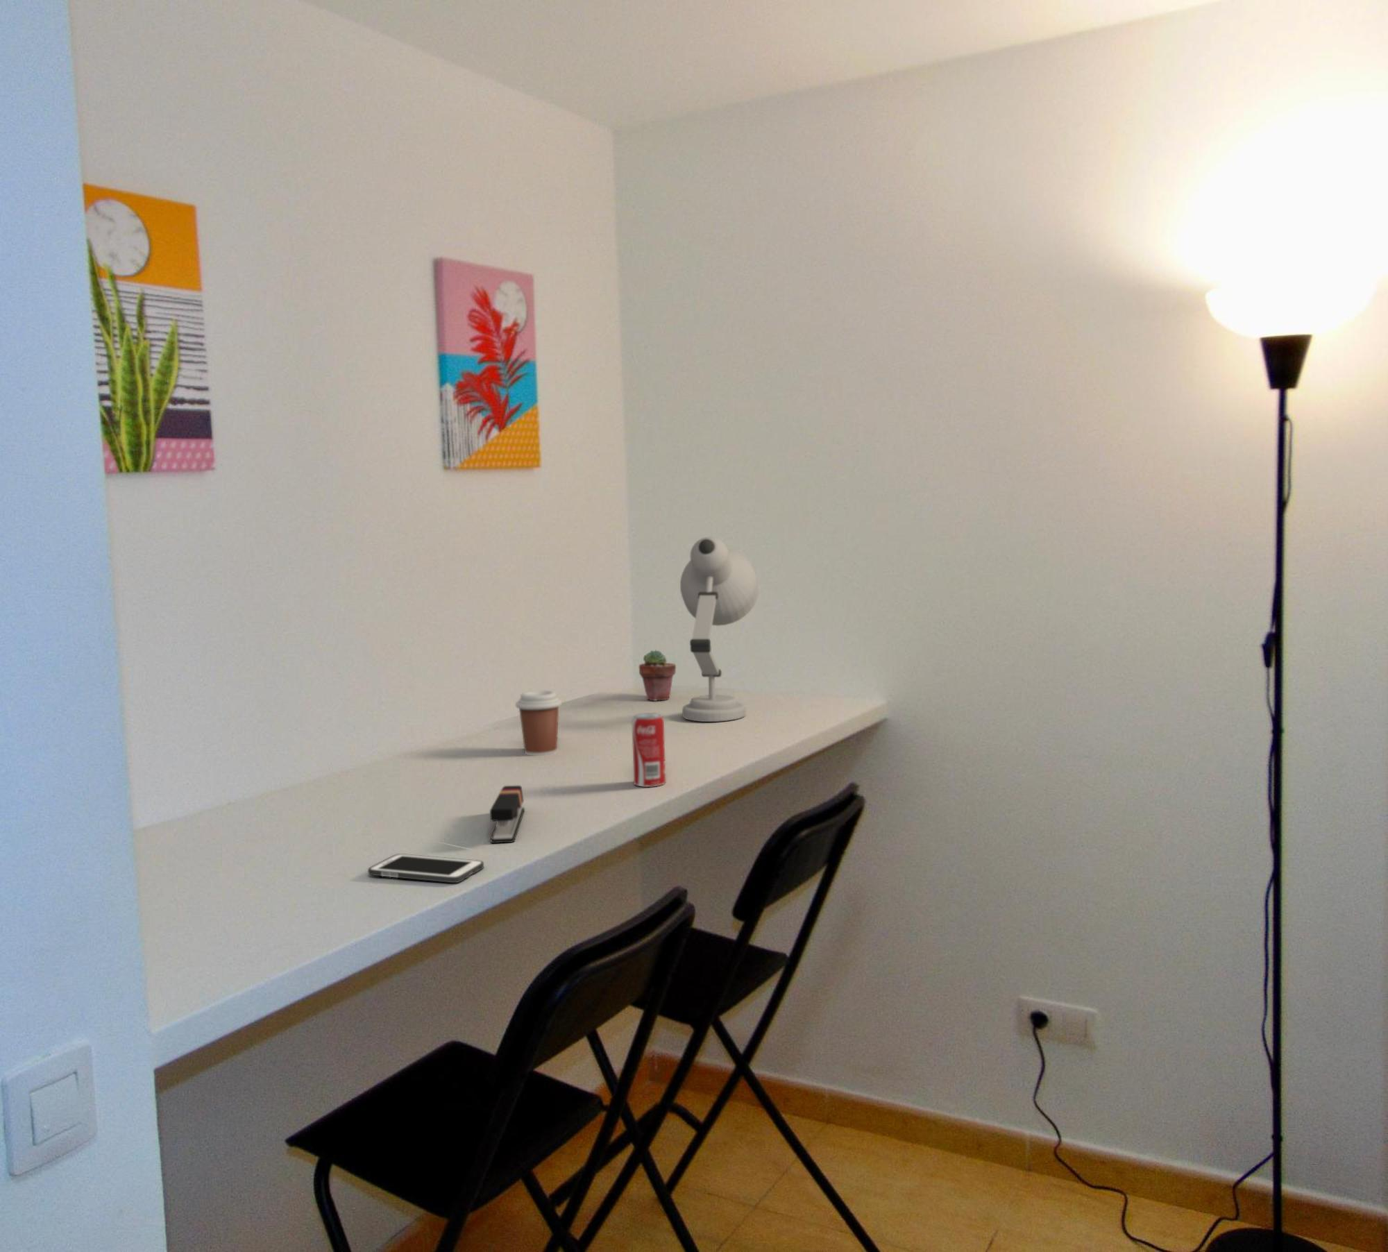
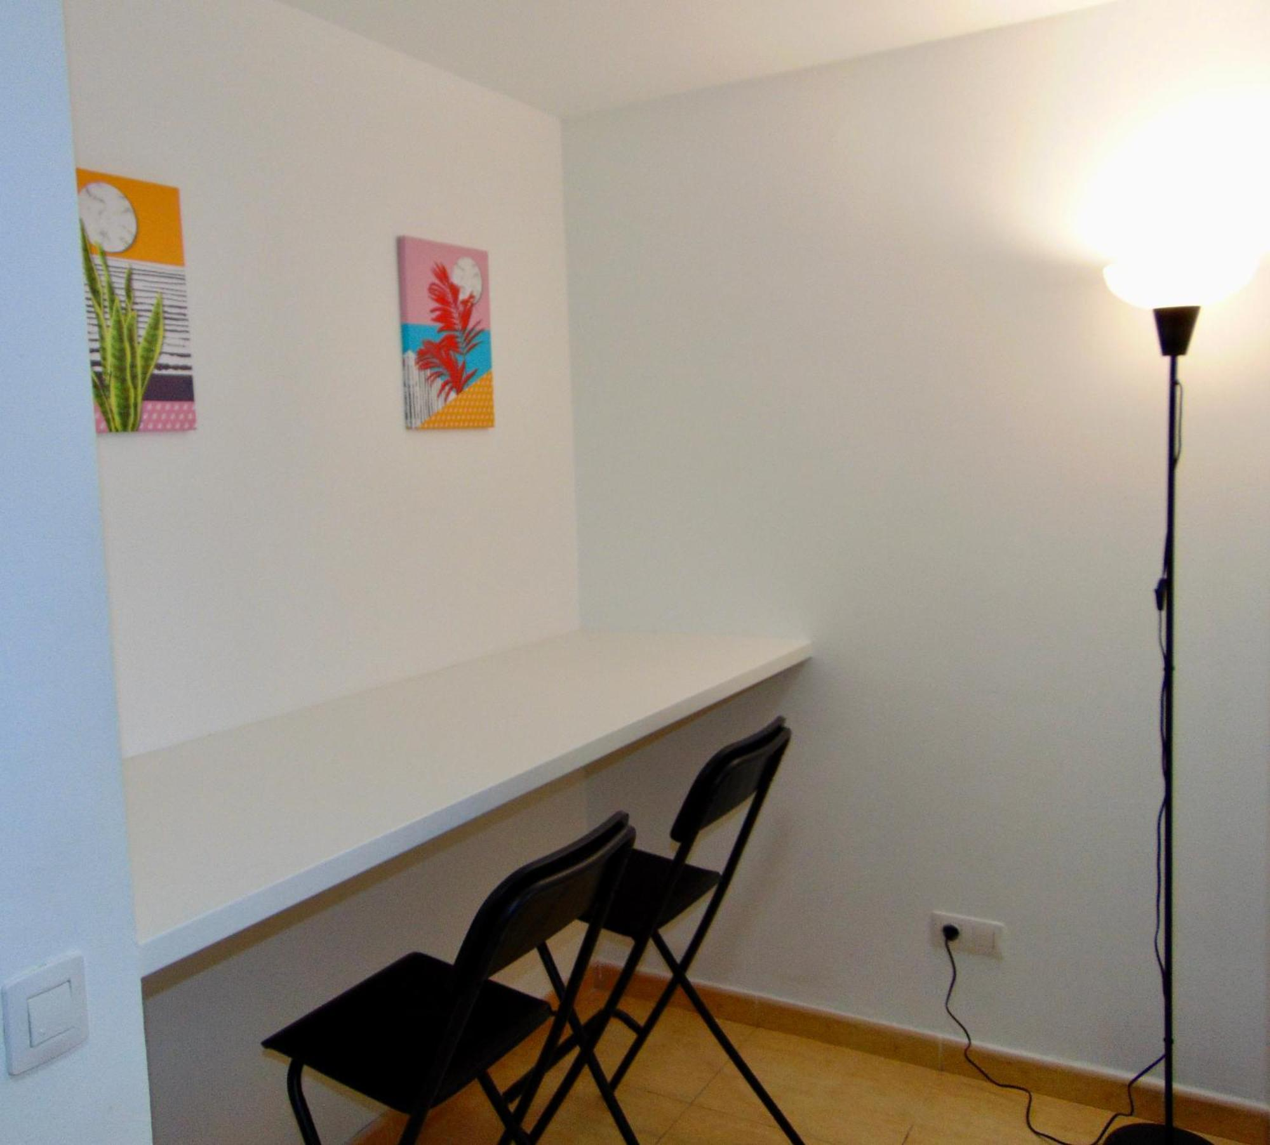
- stapler (507, 810)
- potted succulent (657, 674)
- desk lamp (714, 625)
- coffee cup (539, 723)
- cell phone (426, 868)
- beverage can (649, 749)
